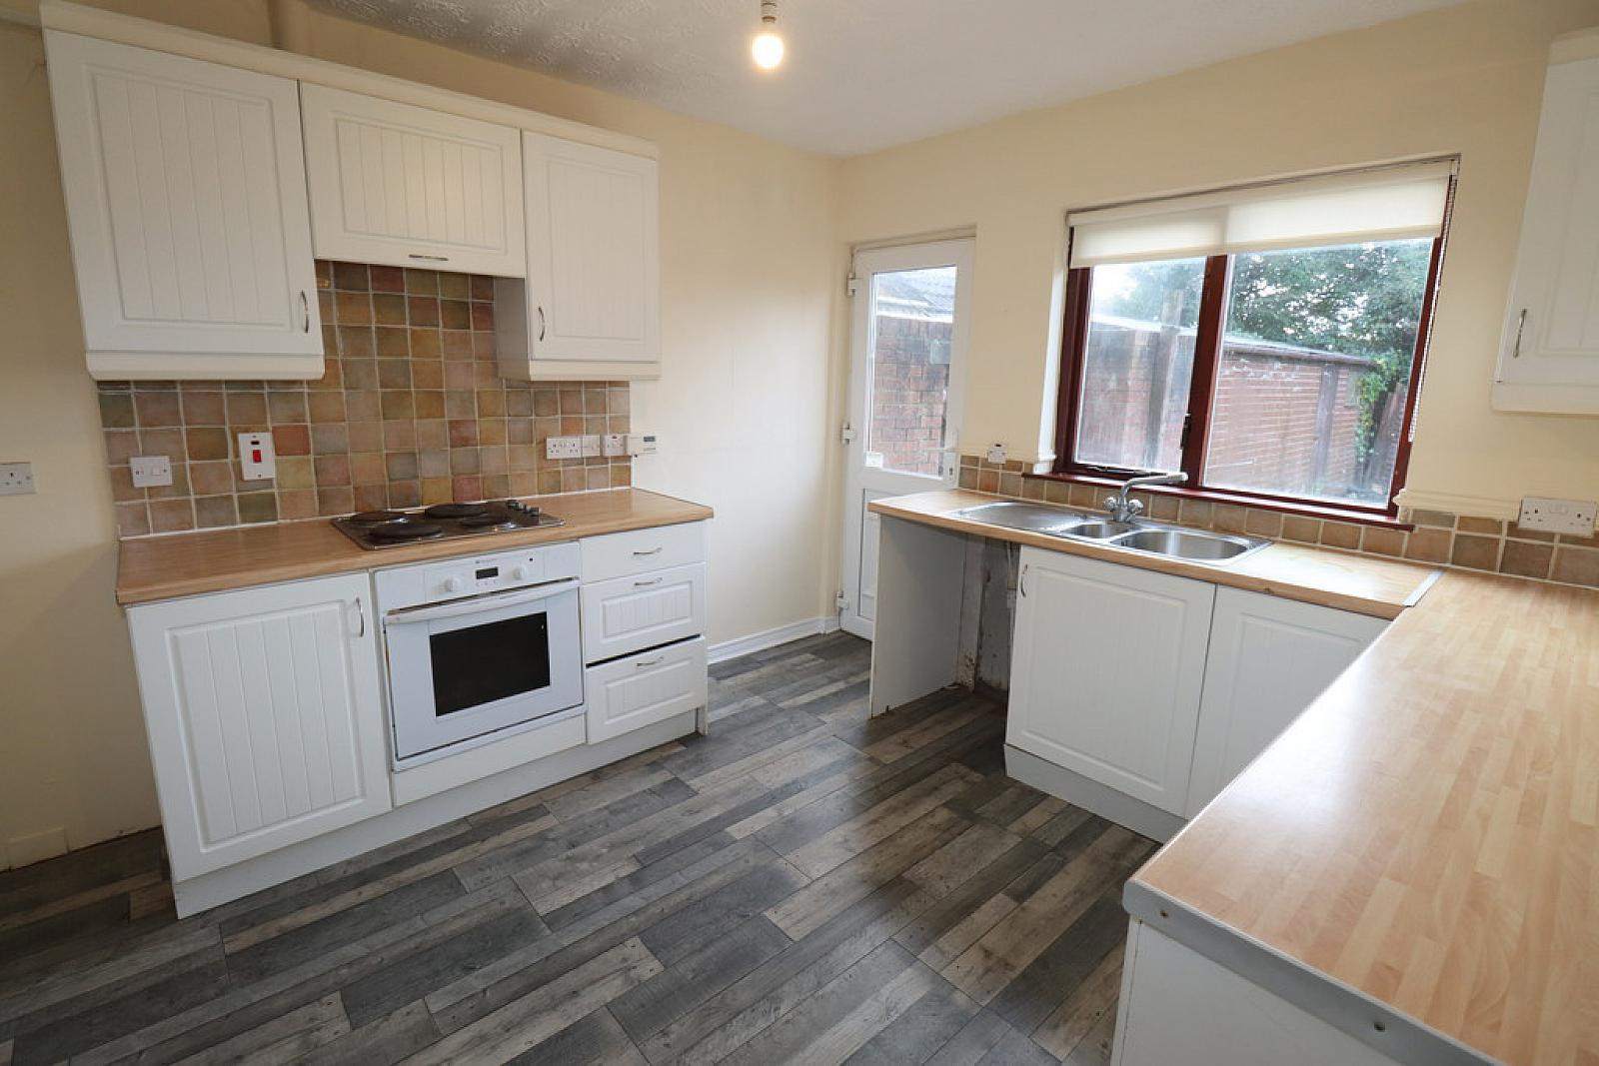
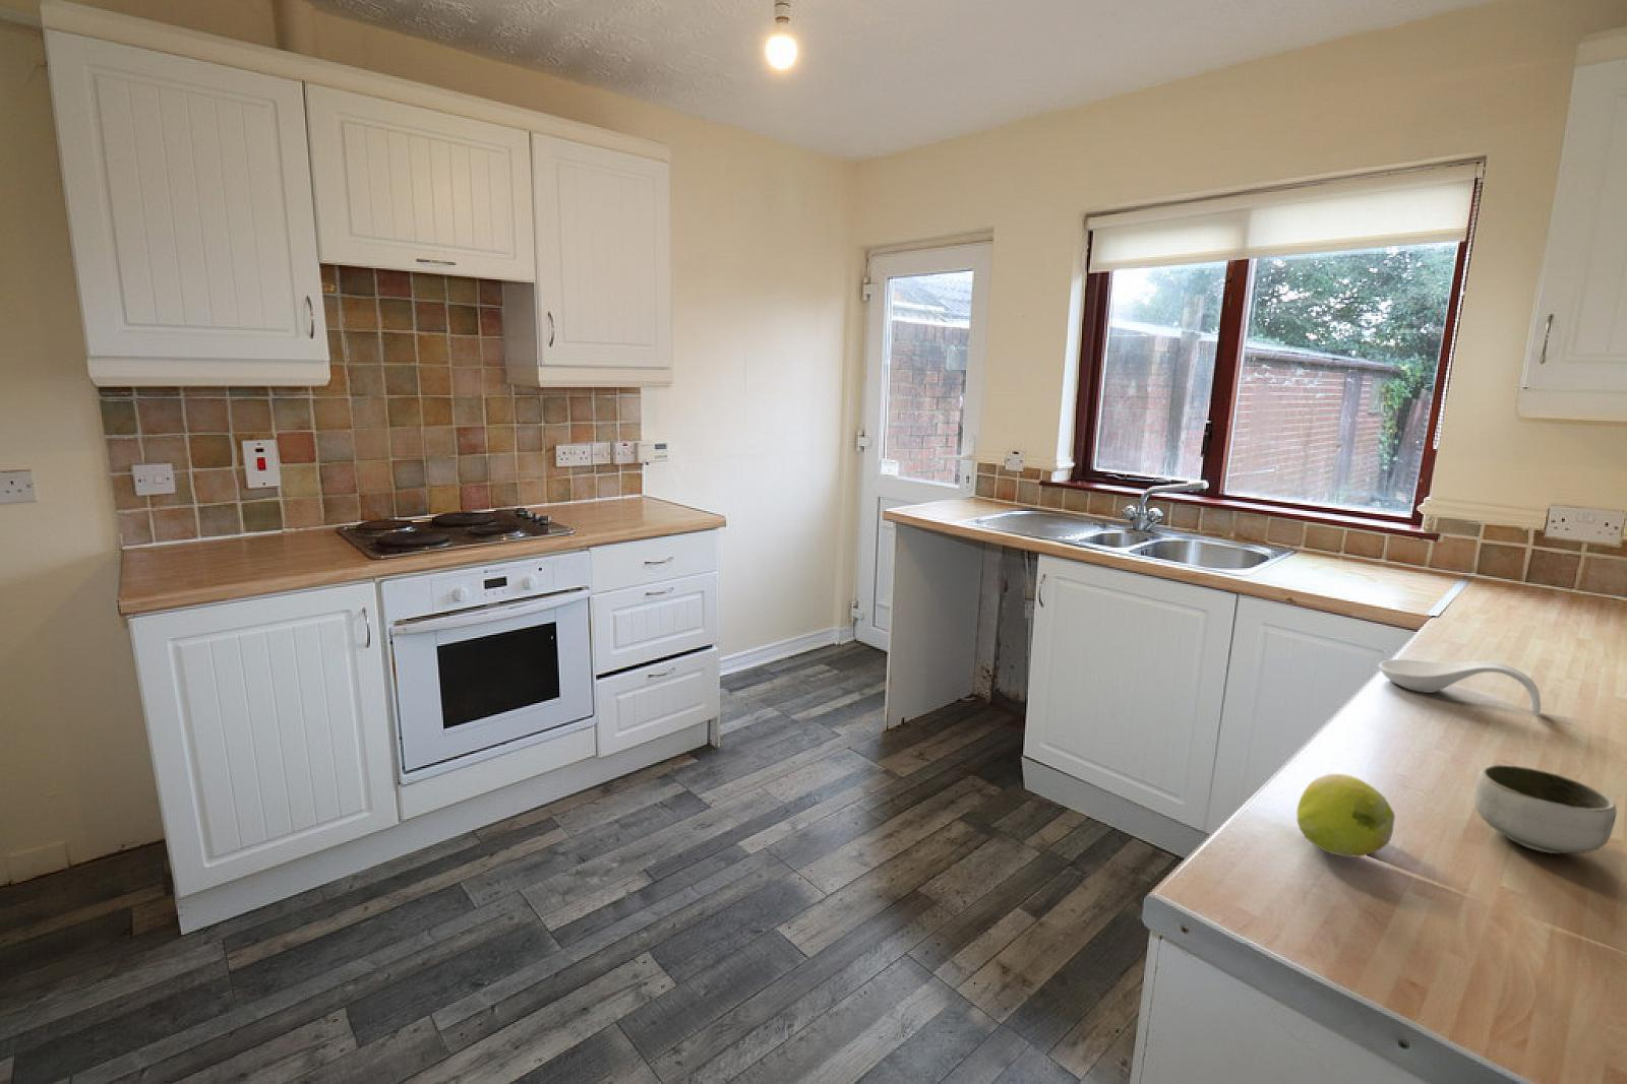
+ spoon rest (1456, 675)
+ bowl (1540, 813)
+ fruit (1344, 814)
